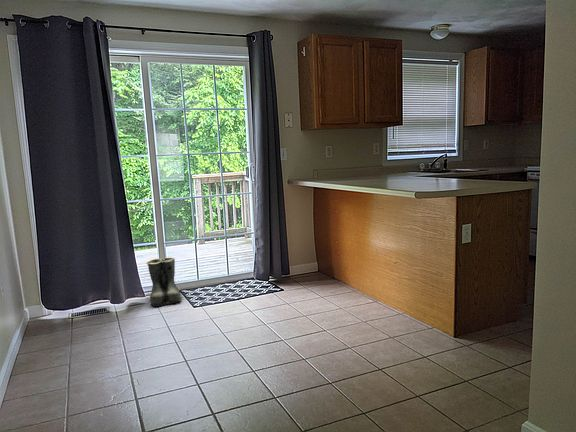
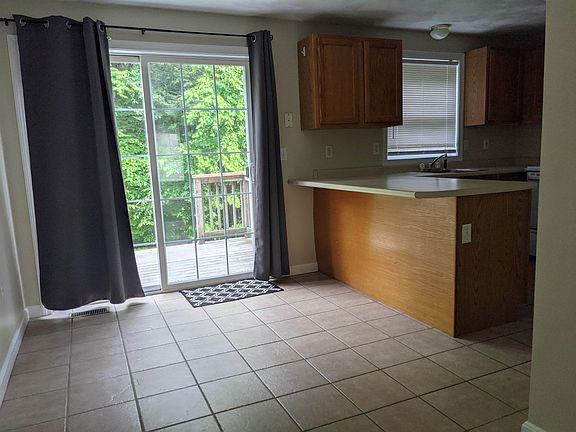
- boots (163, 280)
